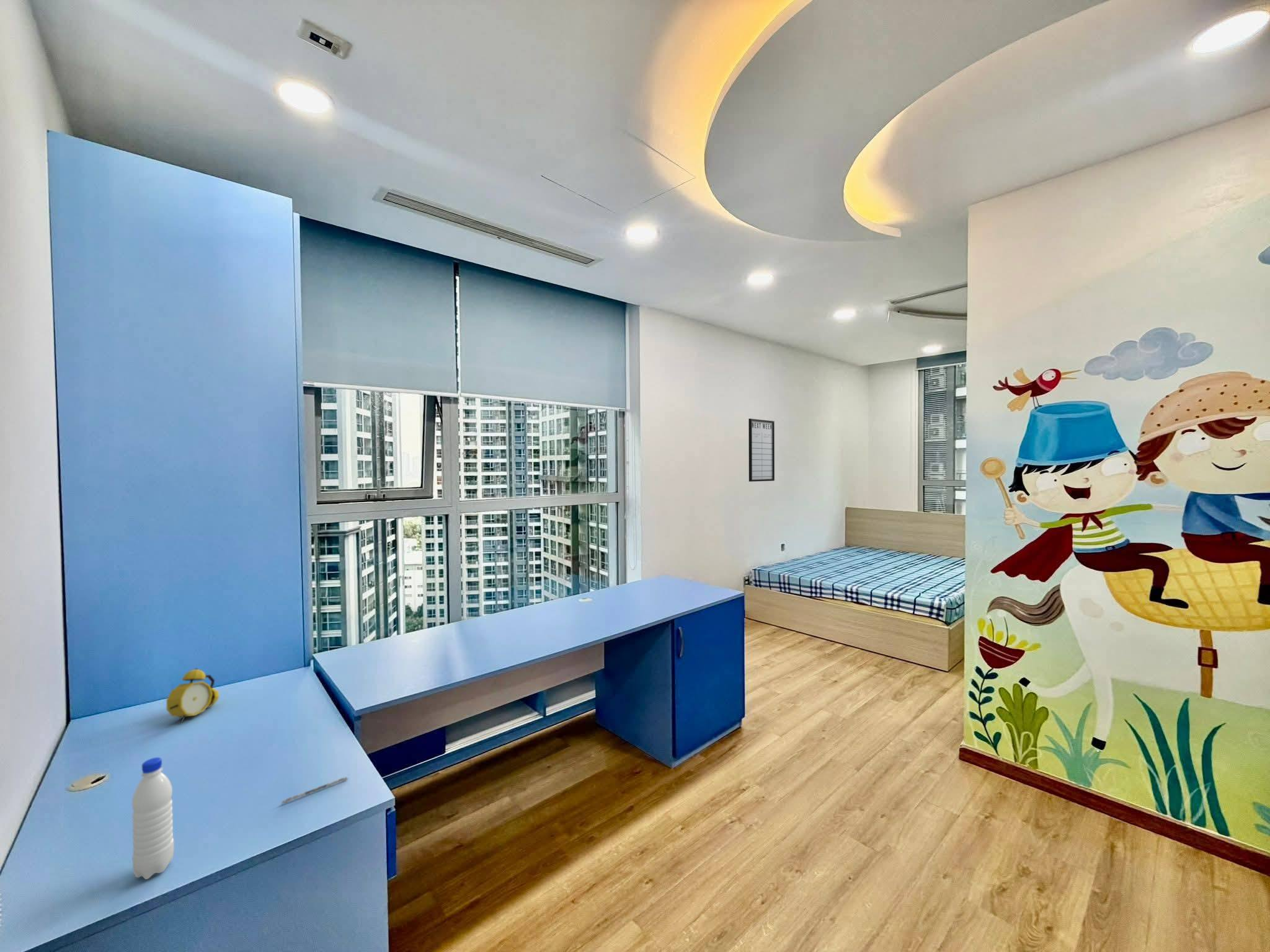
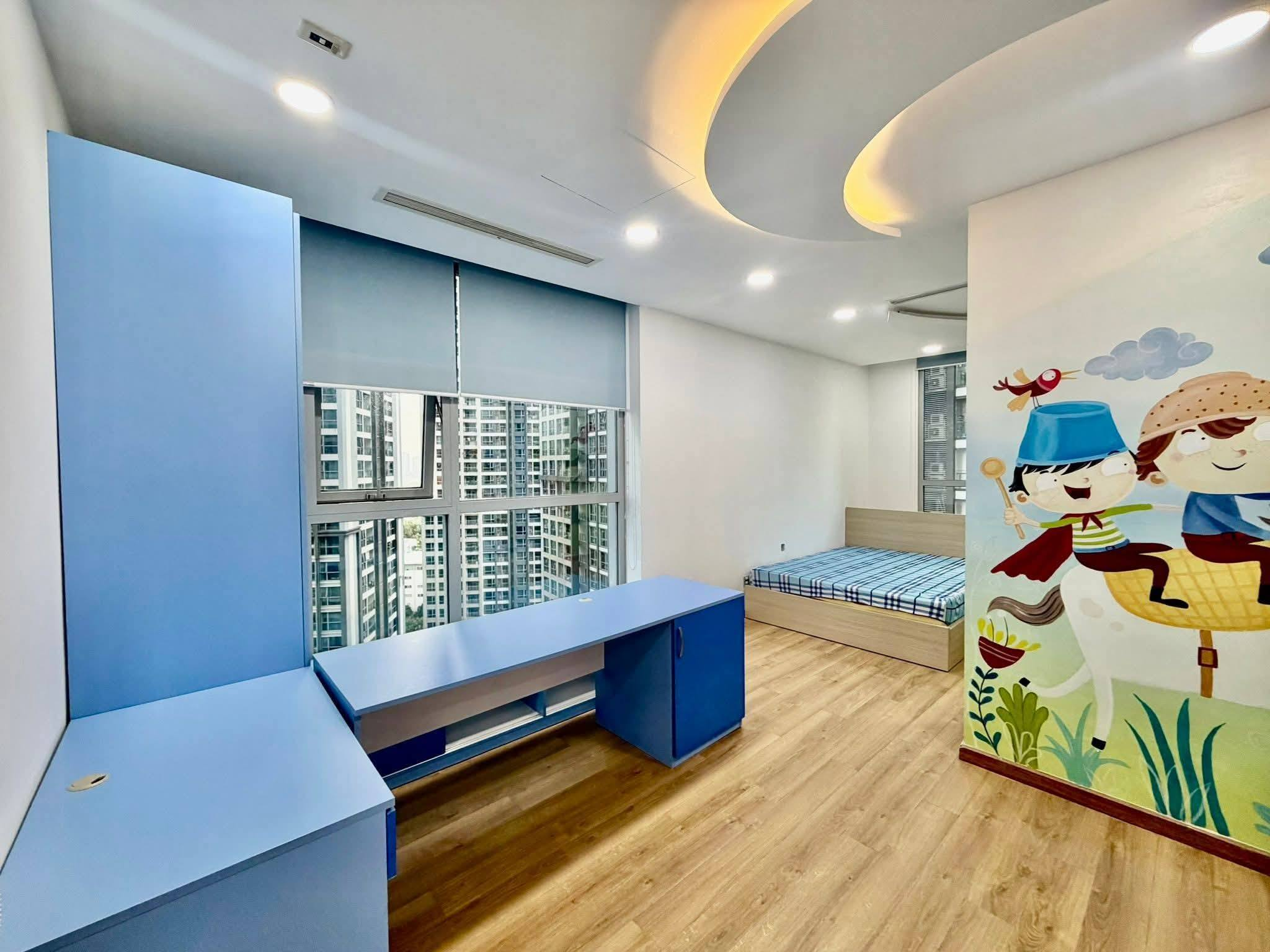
- water bottle (153, 815)
- writing board (762, 450)
- pen (316, 789)
- alarm clock (191, 693)
